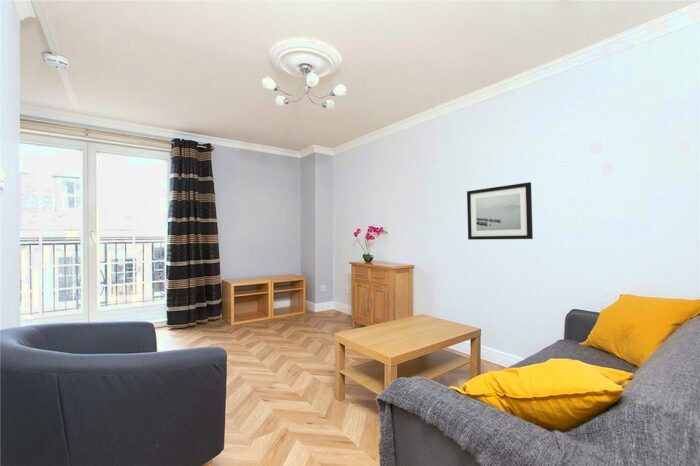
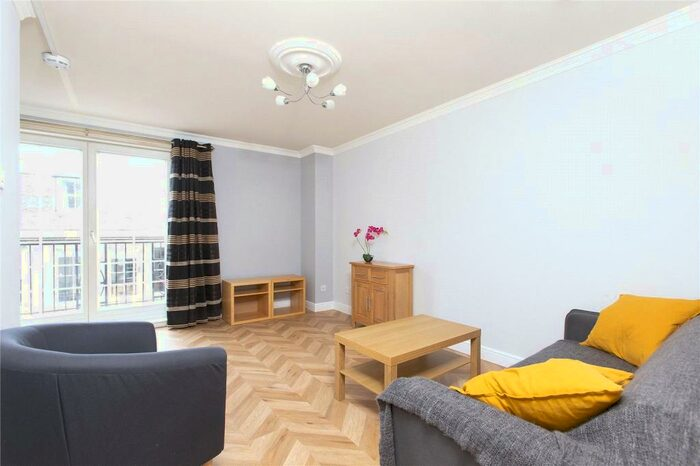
- wall art (497, 213)
